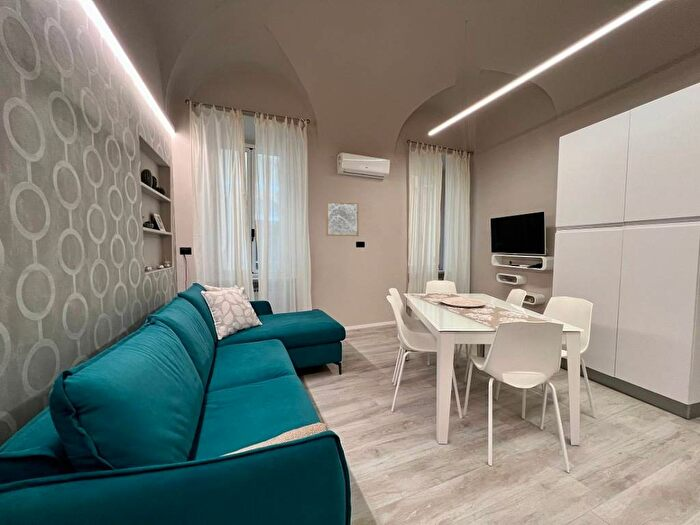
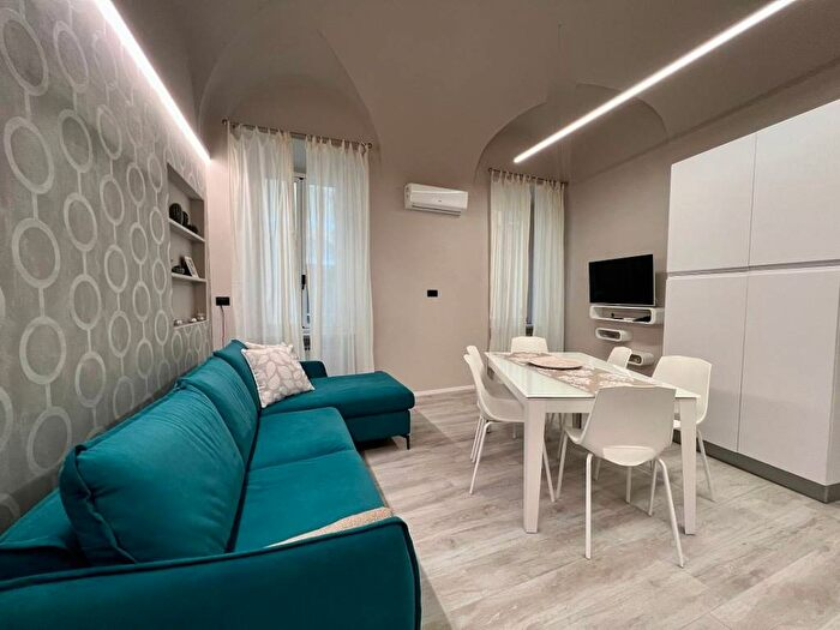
- wall art (342, 219)
